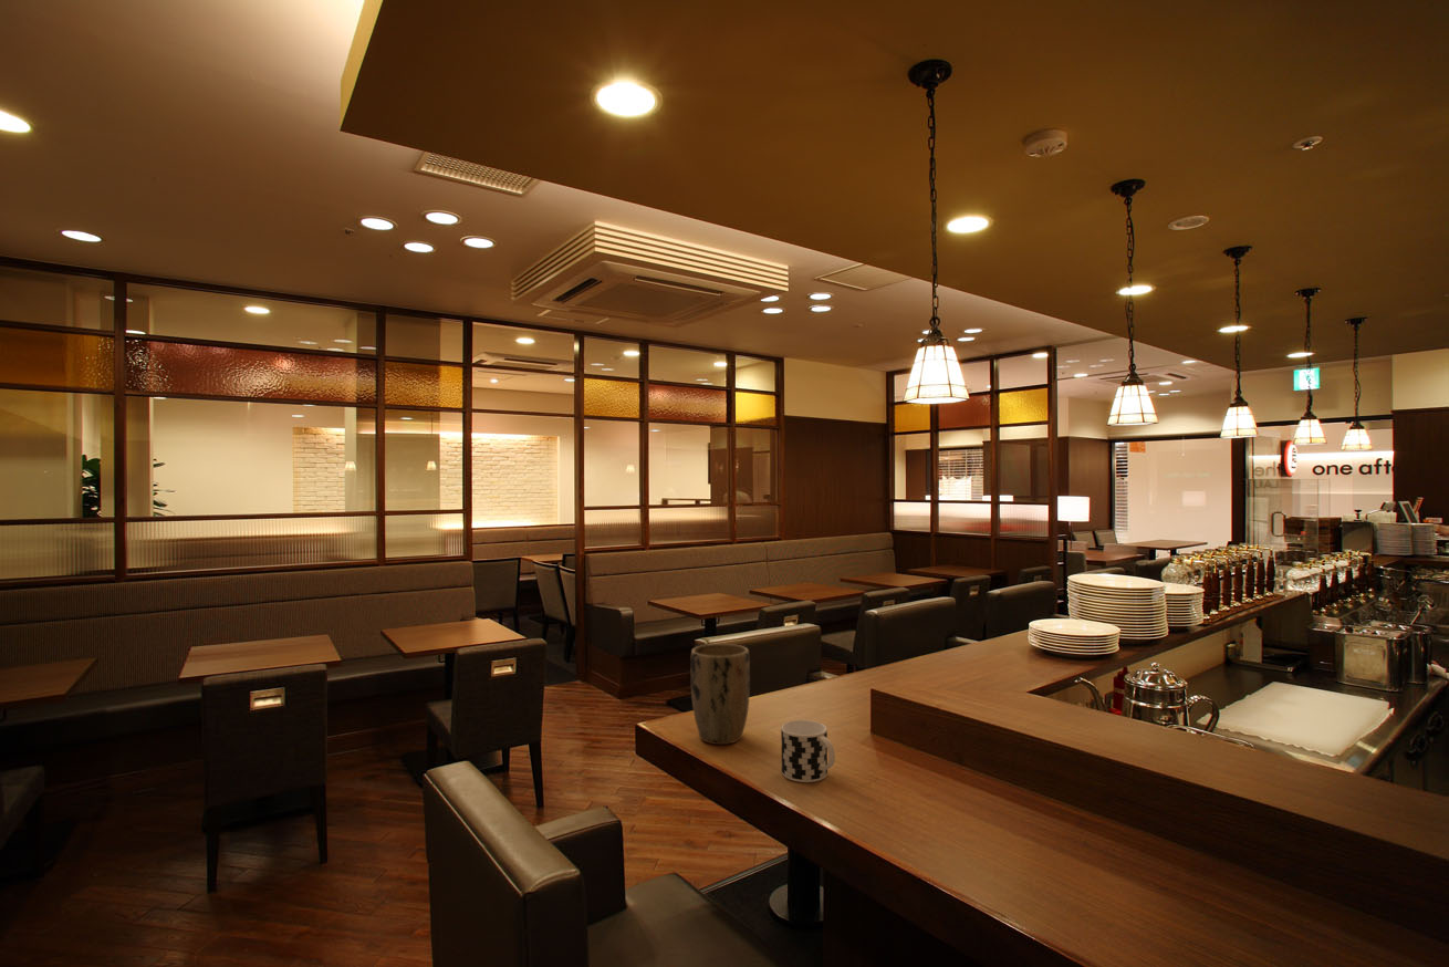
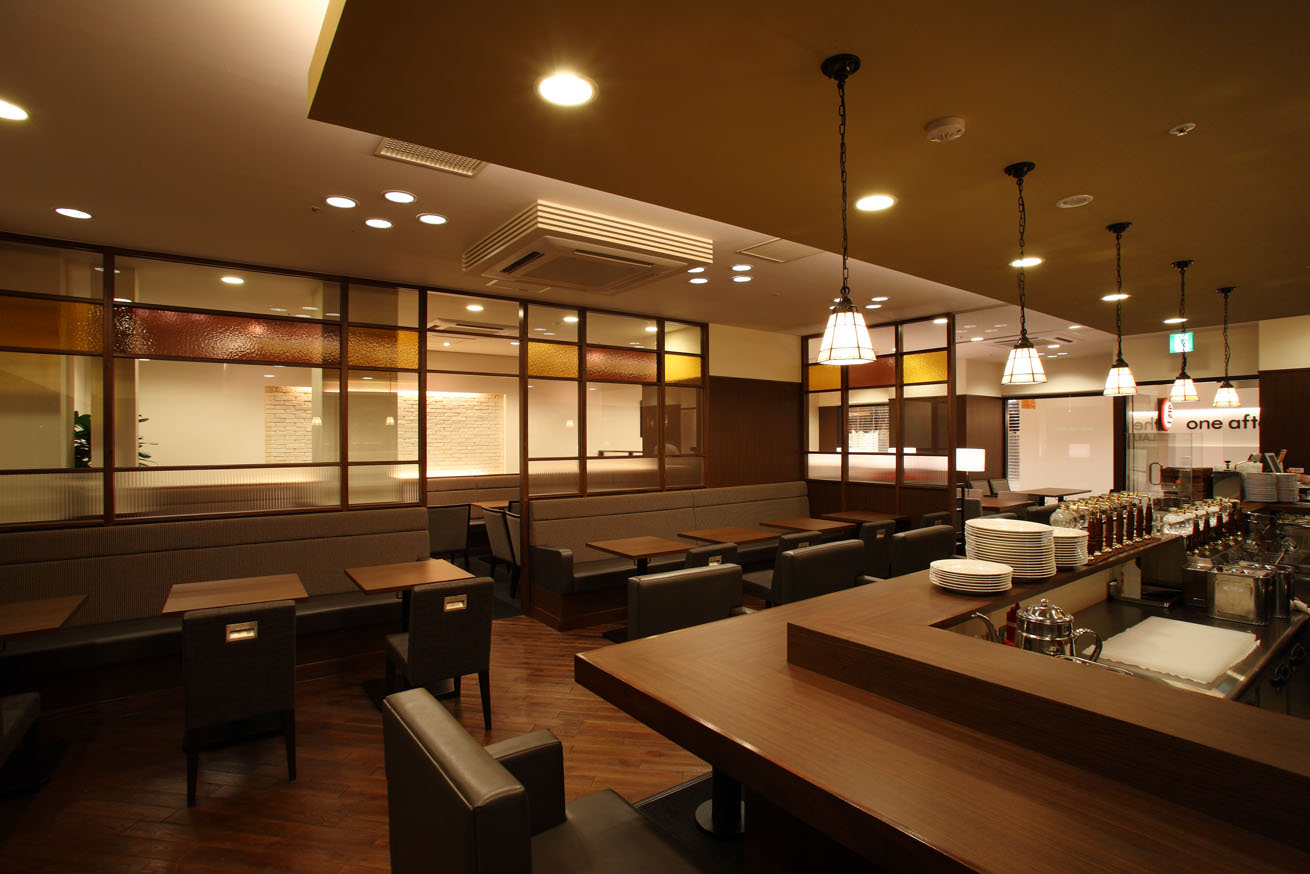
- cup (810, 752)
- plant pot (720, 693)
